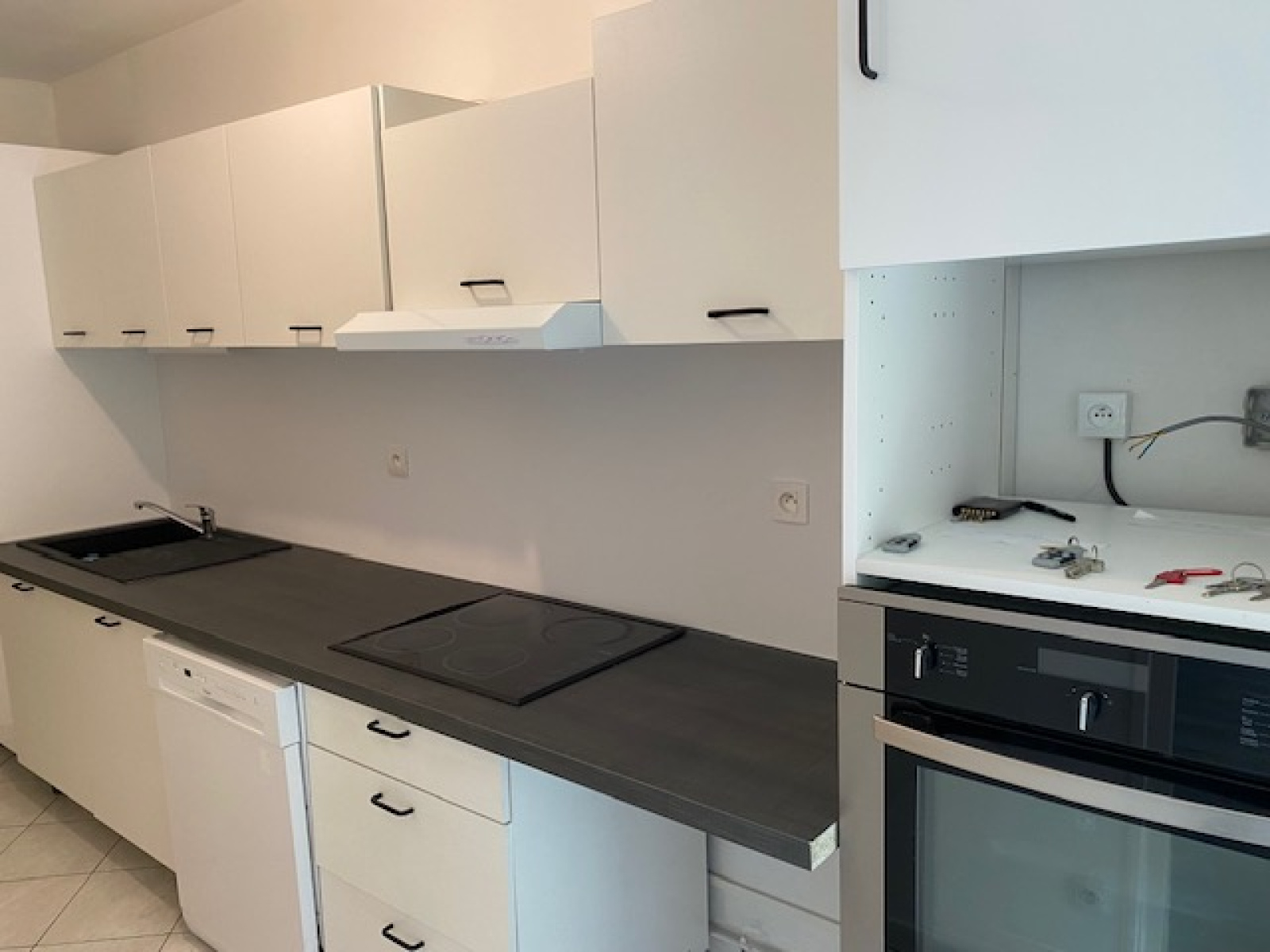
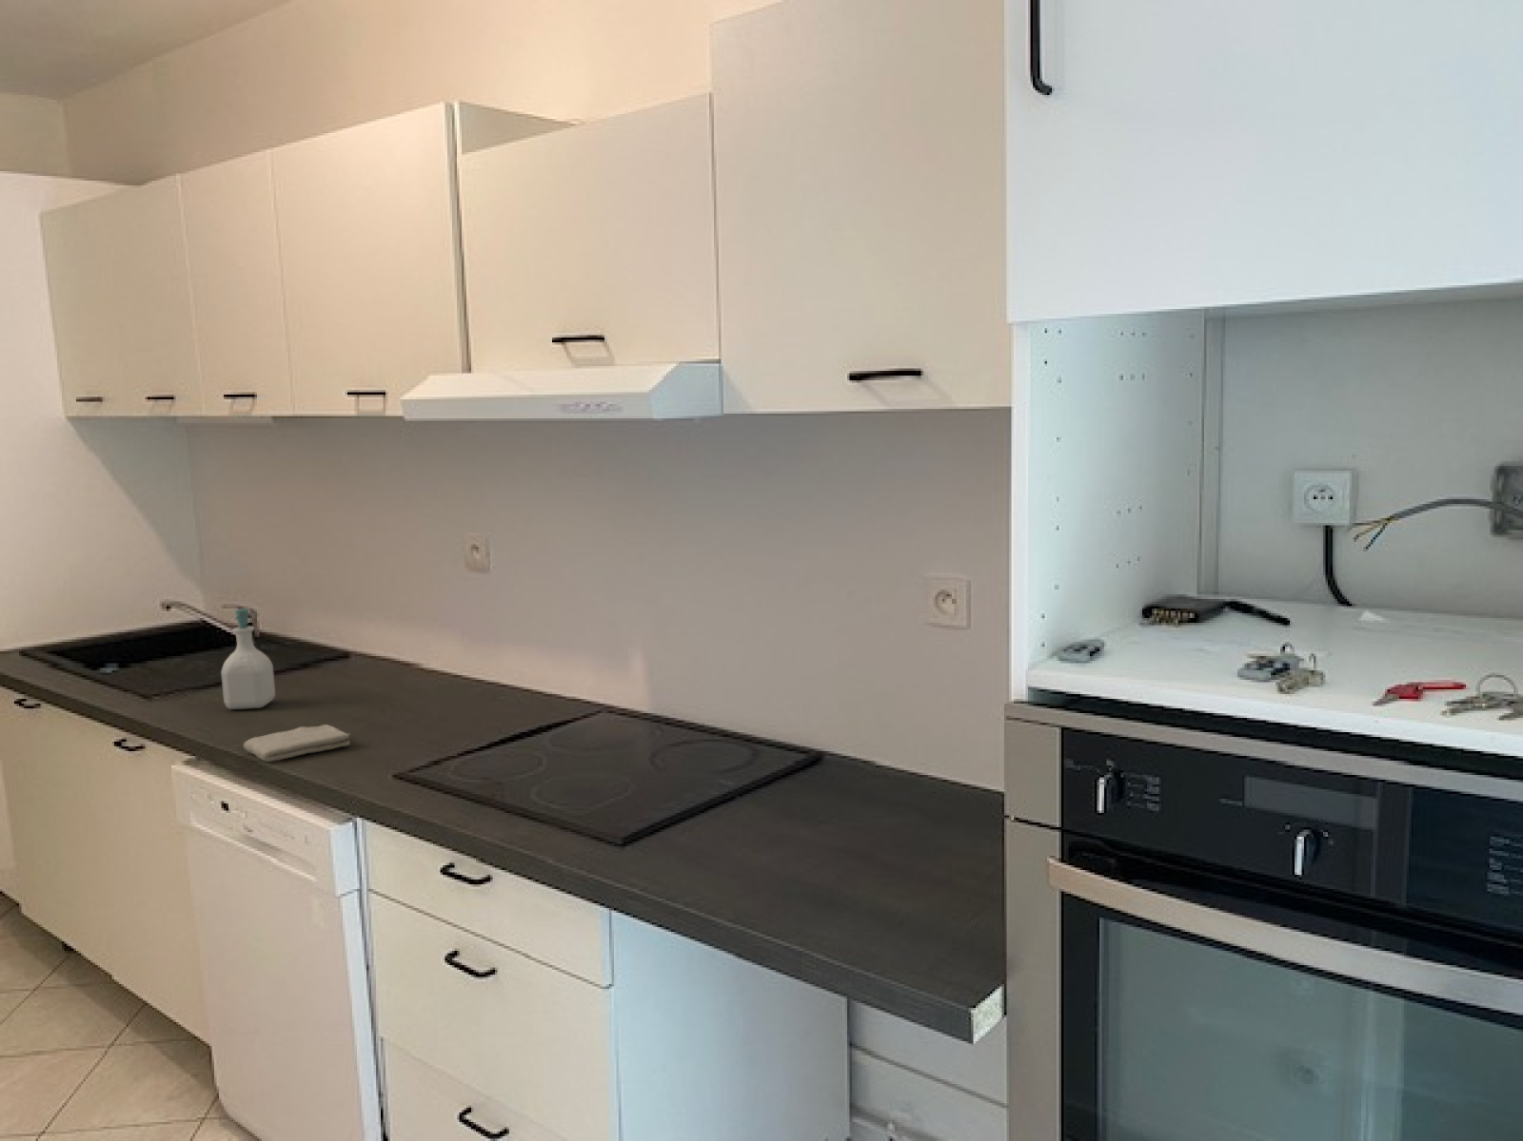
+ washcloth (297, 742)
+ soap bottle (246, 657)
